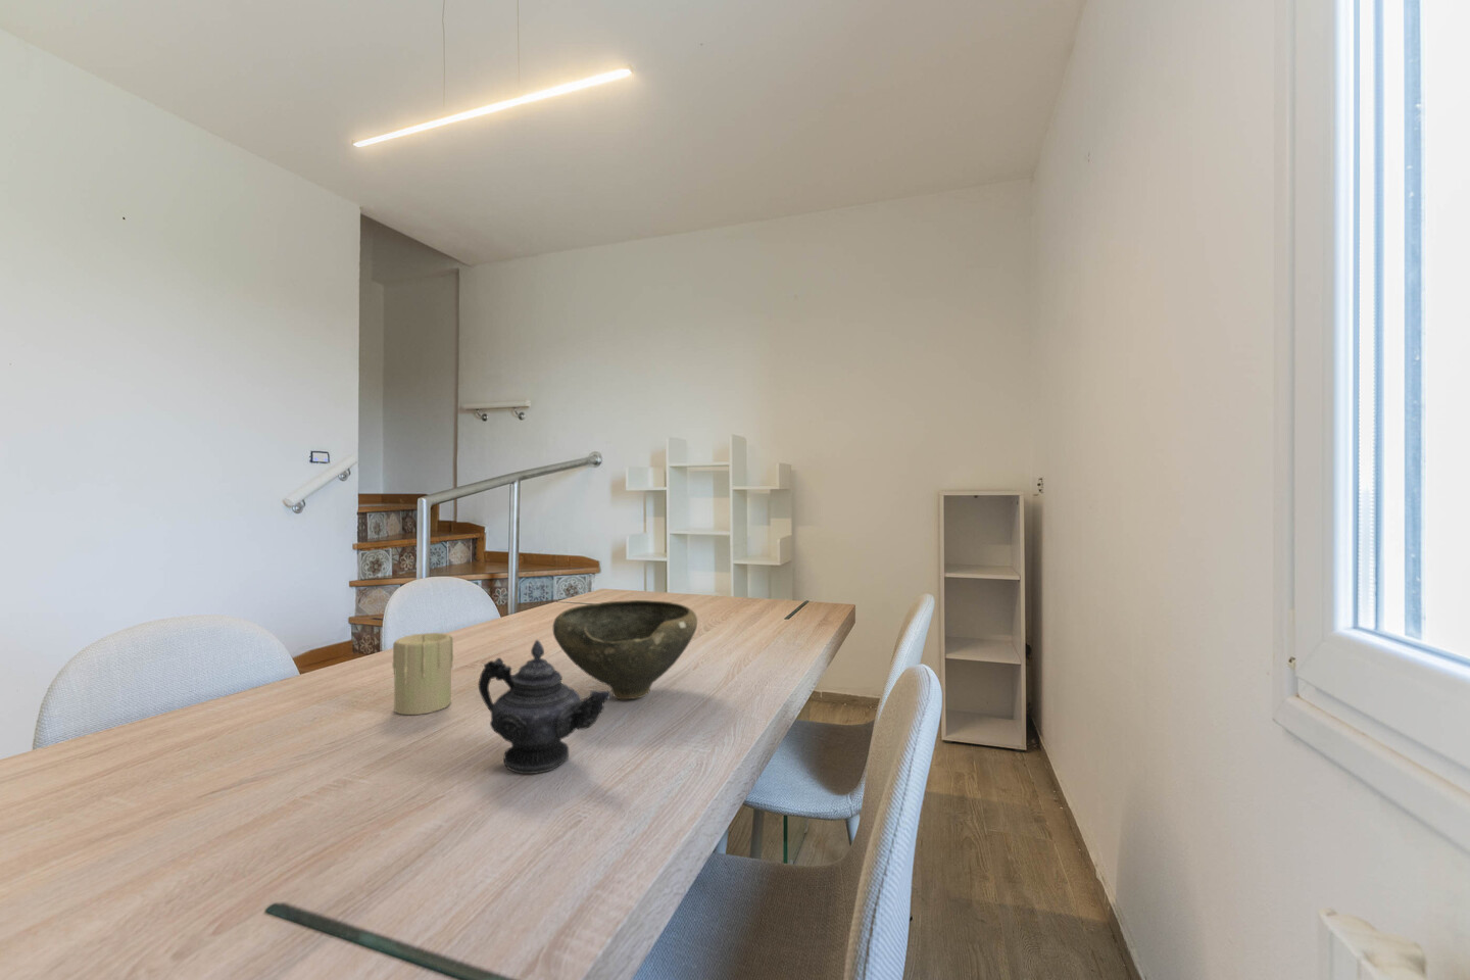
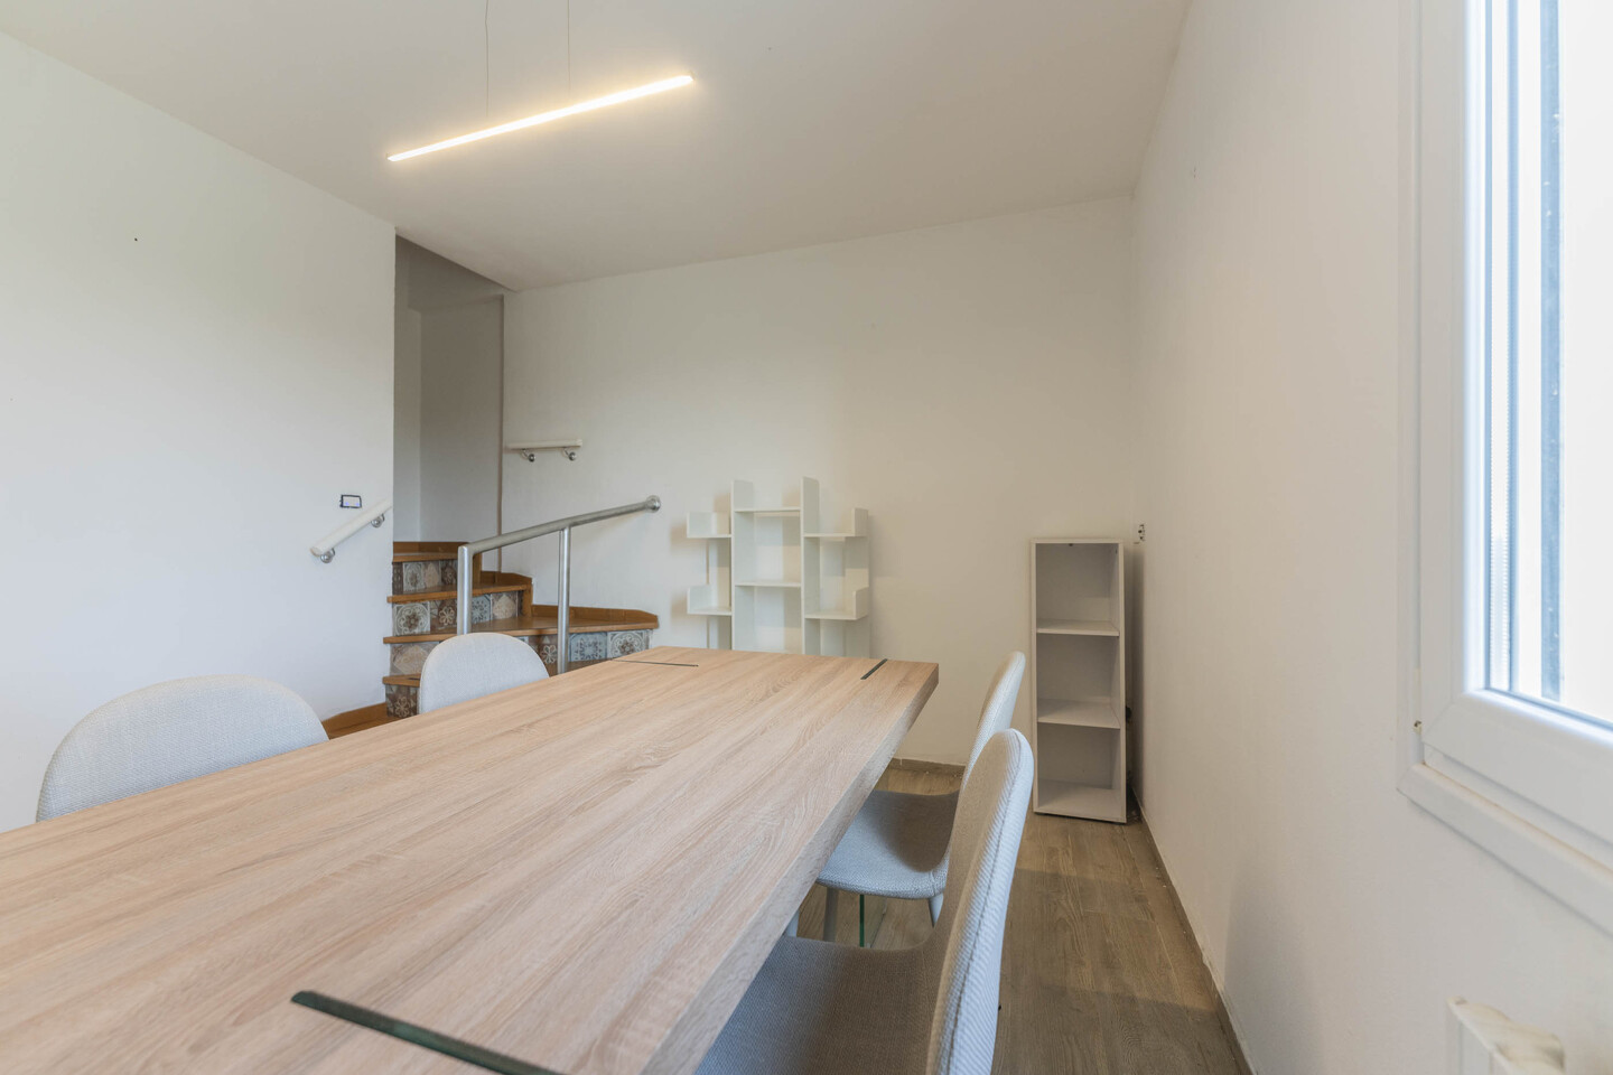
- teapot (542, 700)
- candle (423, 669)
- bowl (626, 653)
